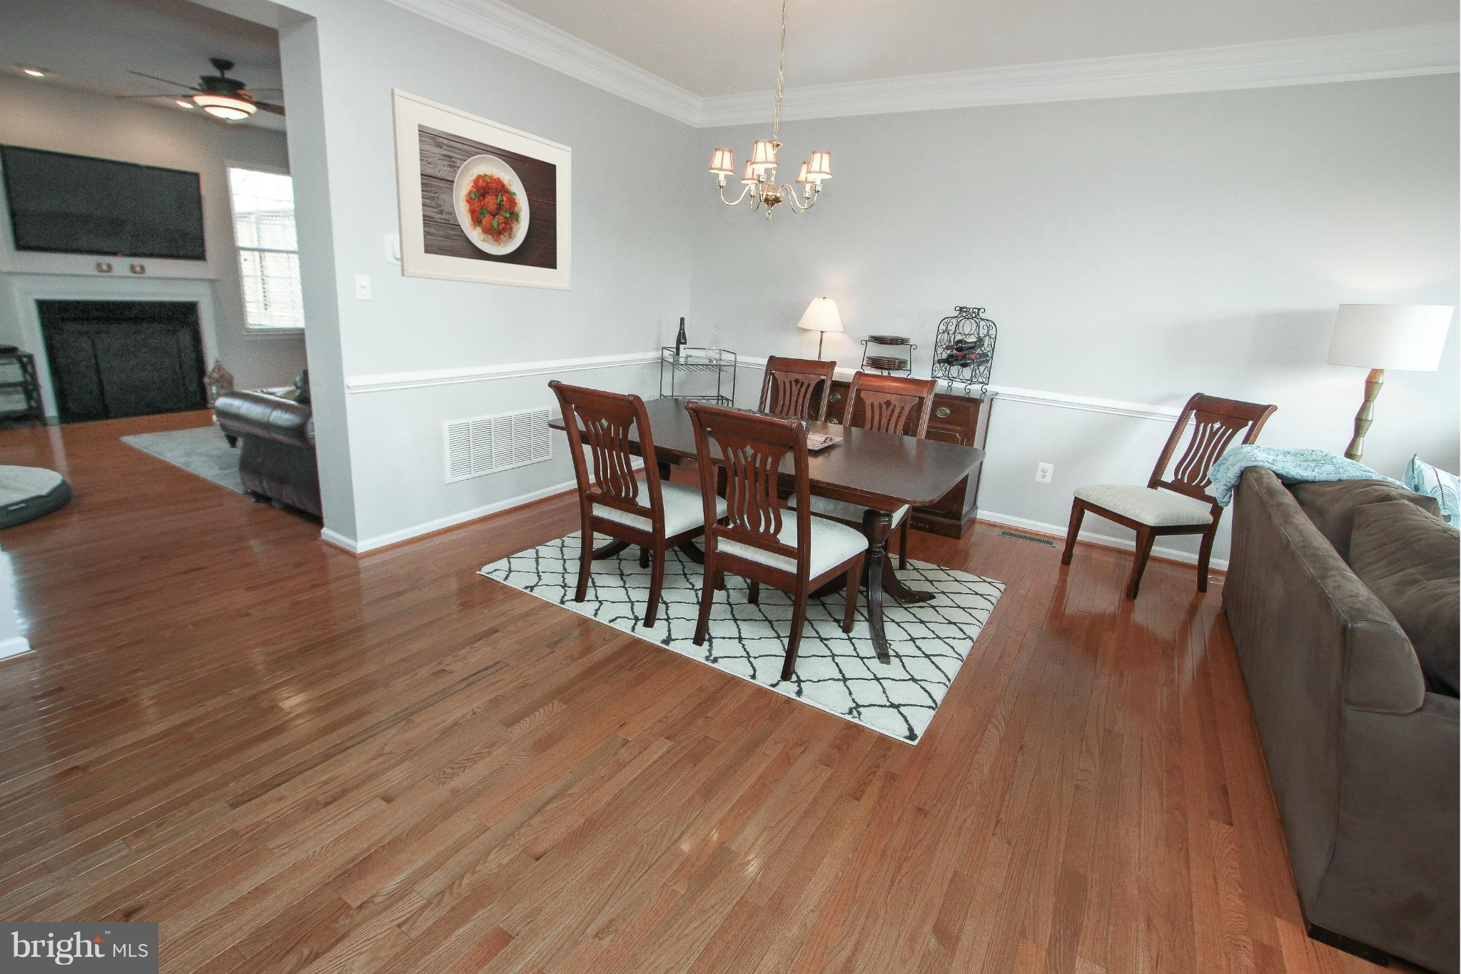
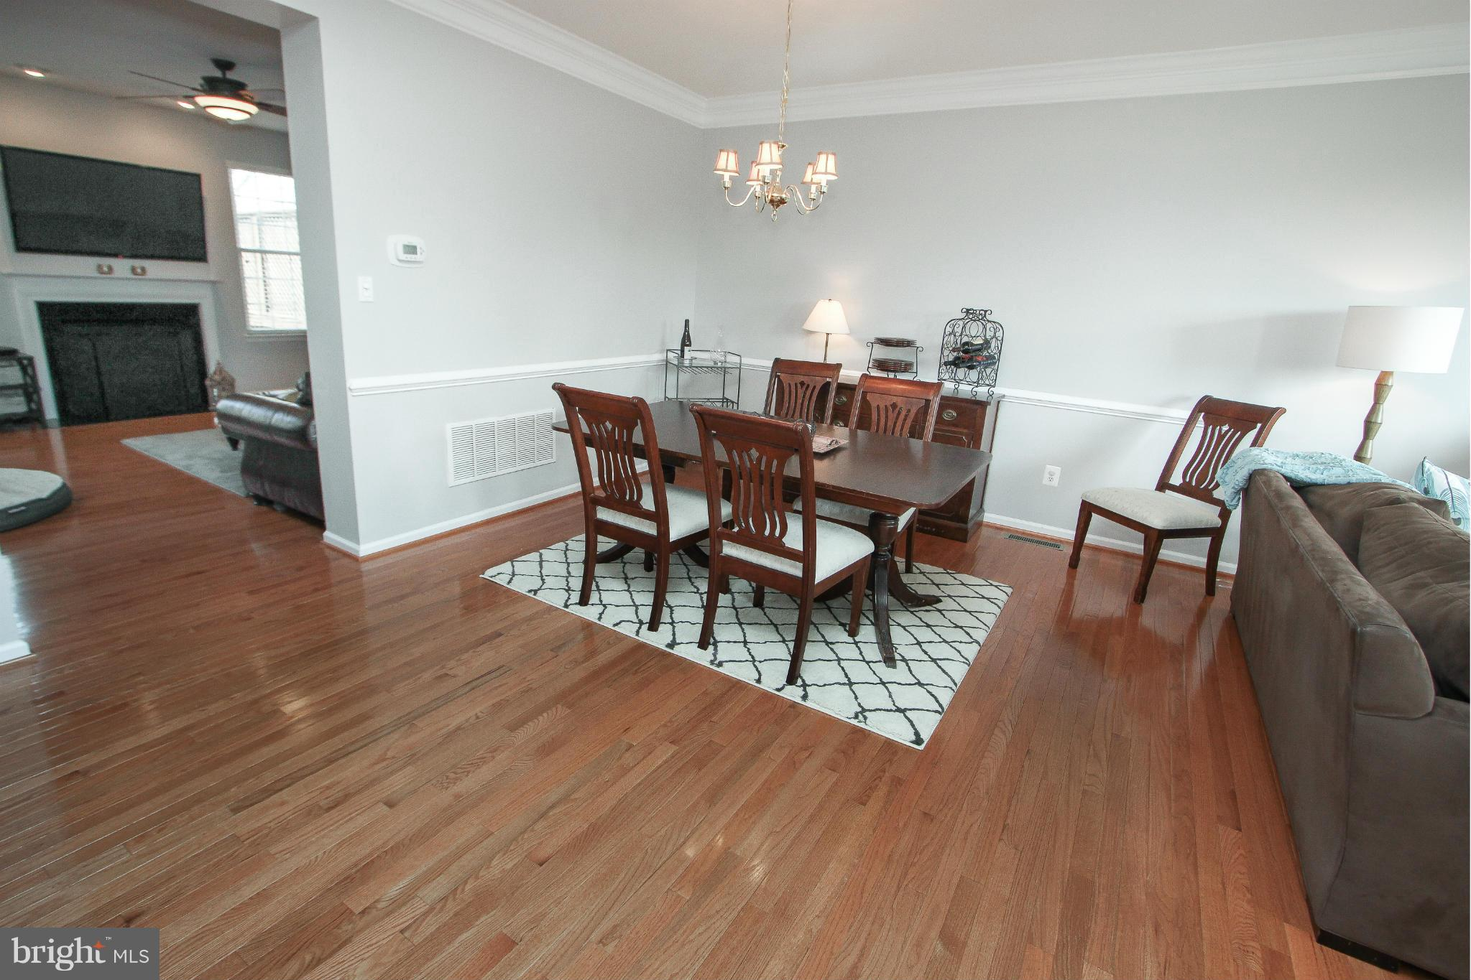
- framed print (495, 204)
